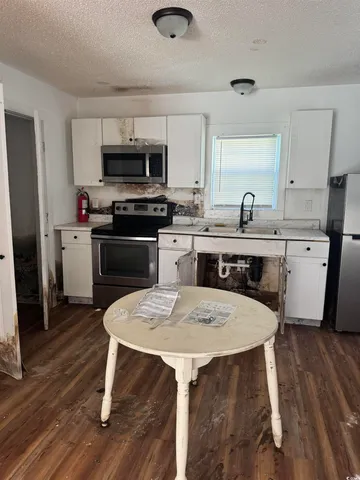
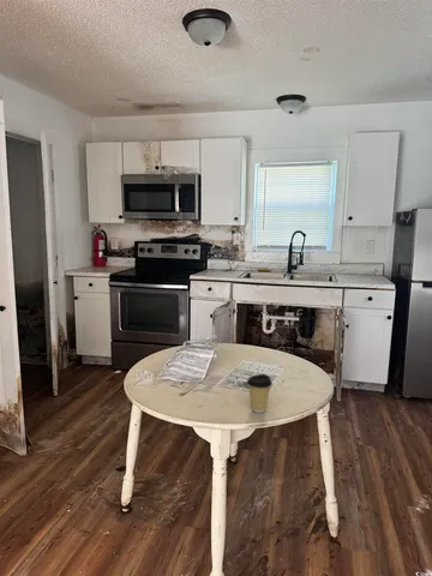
+ coffee cup (258, 392)
